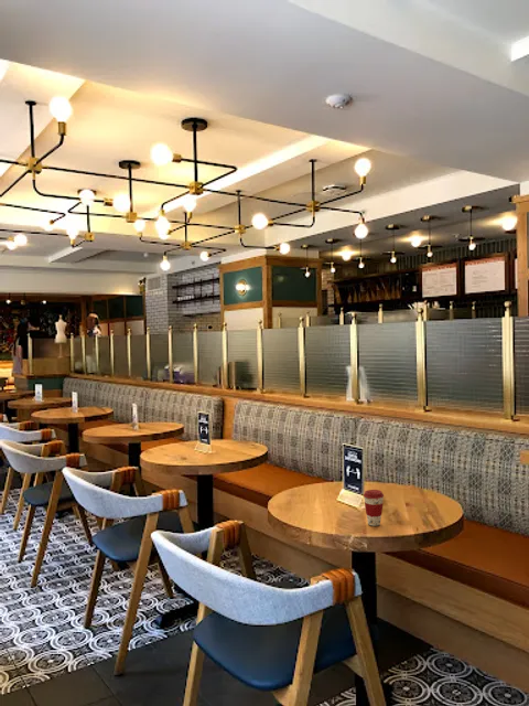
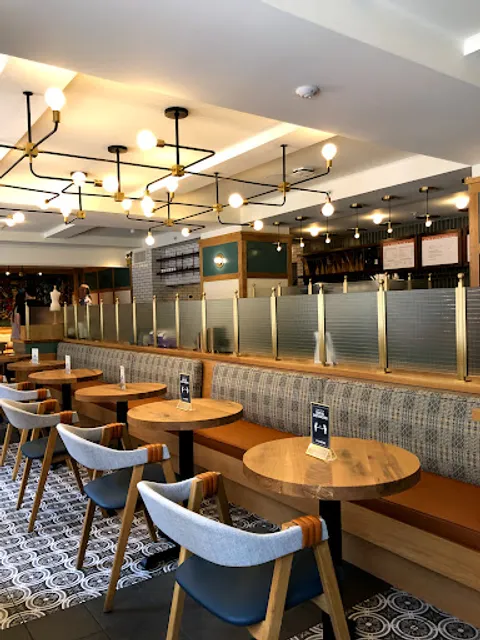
- coffee cup (374, 507)
